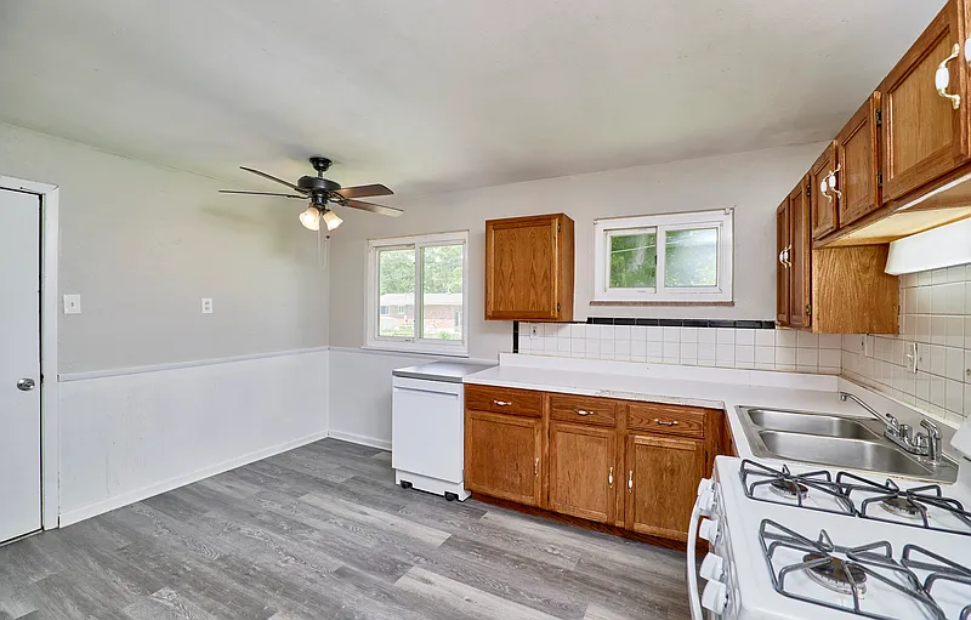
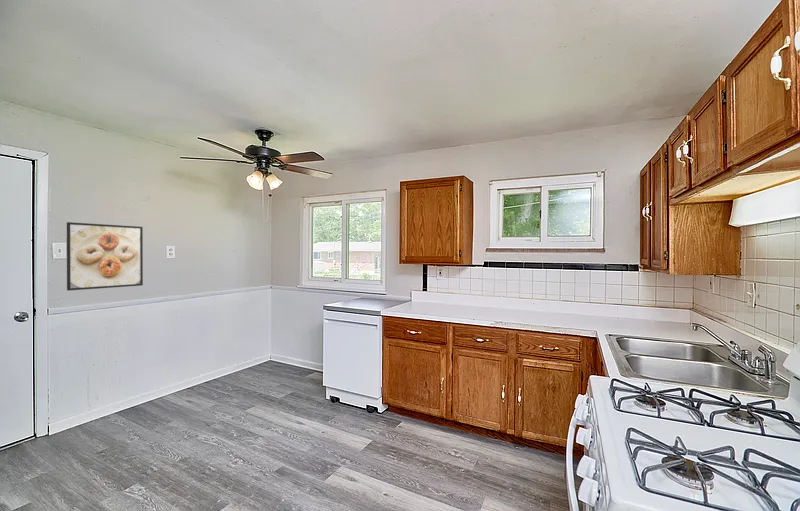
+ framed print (107, 256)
